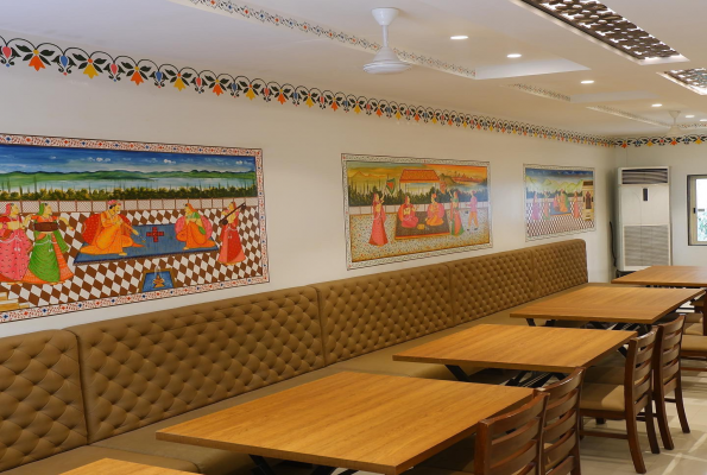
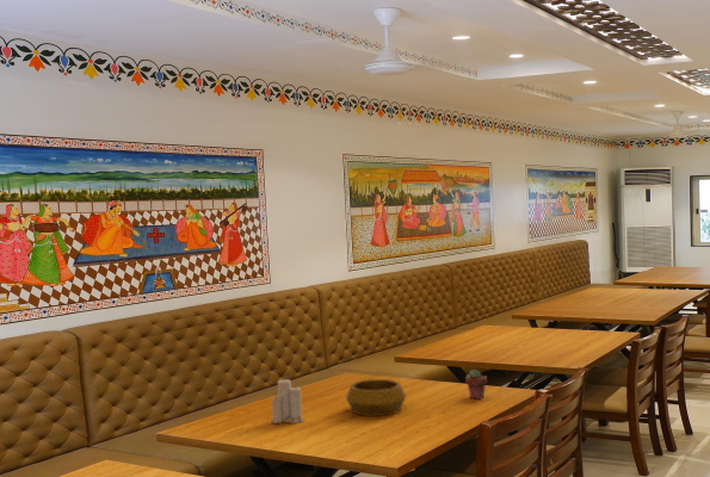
+ potted succulent (476, 383)
+ candle (285, 398)
+ decorative bowl (376, 397)
